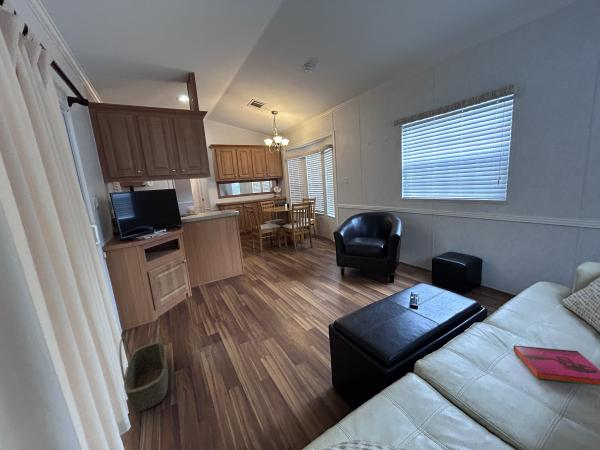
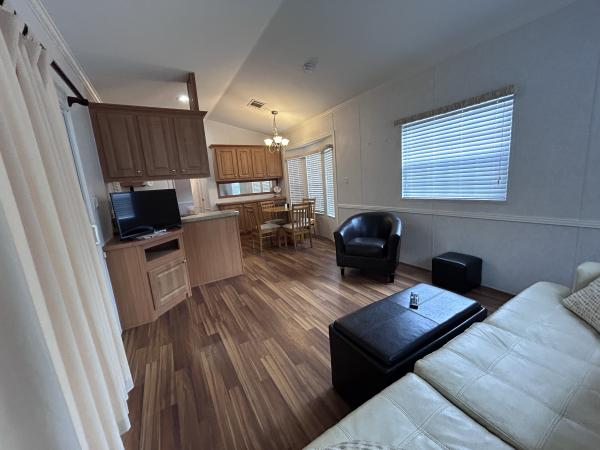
- basket (145, 359)
- hardback book (557, 363)
